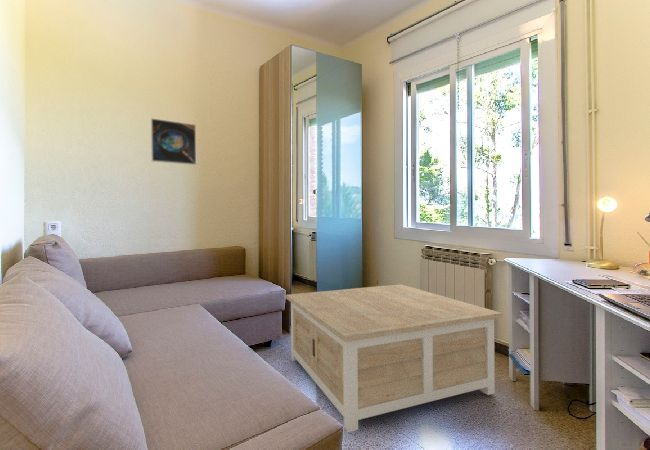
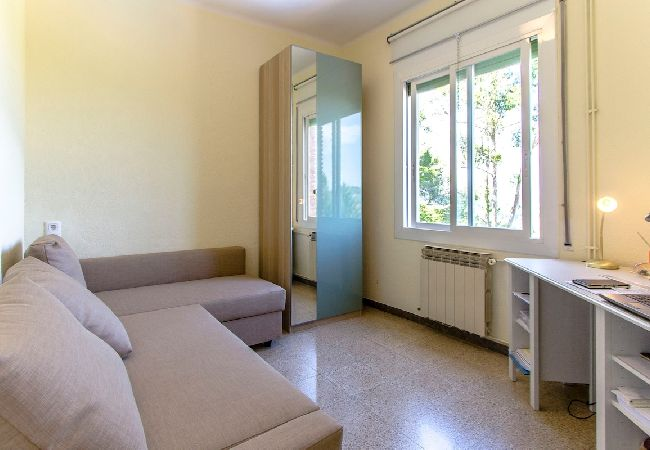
- coffee table (381, 338)
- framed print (174, 142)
